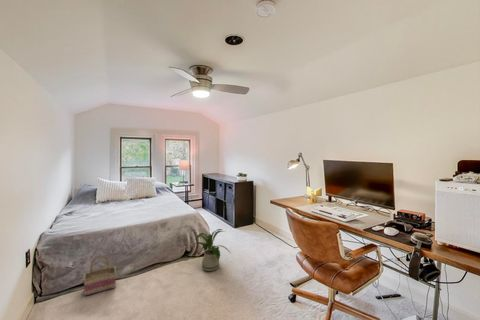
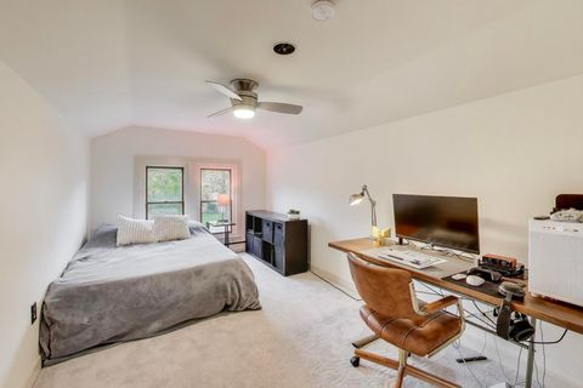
- basket (100, 273)
- house plant (209, 245)
